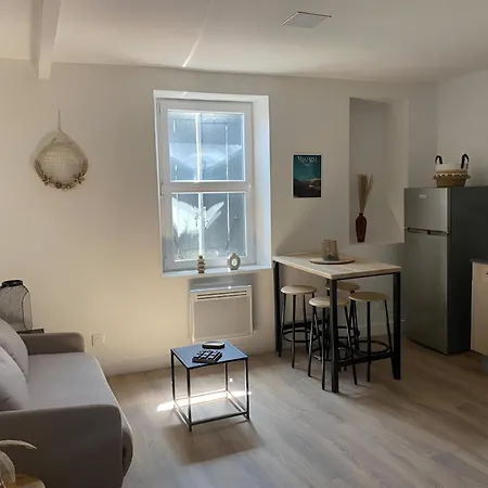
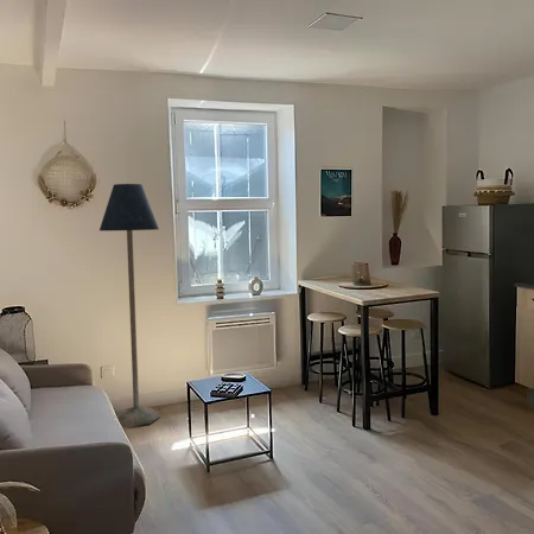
+ floor lamp (132, 303)
